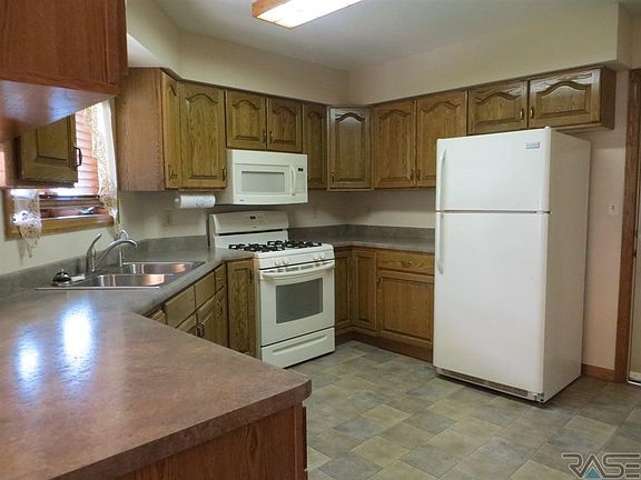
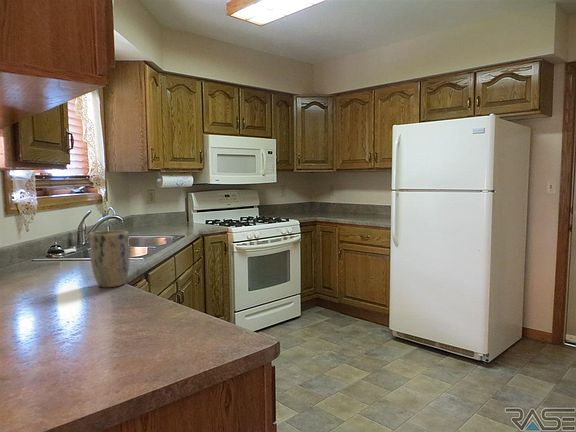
+ plant pot (110, 258)
